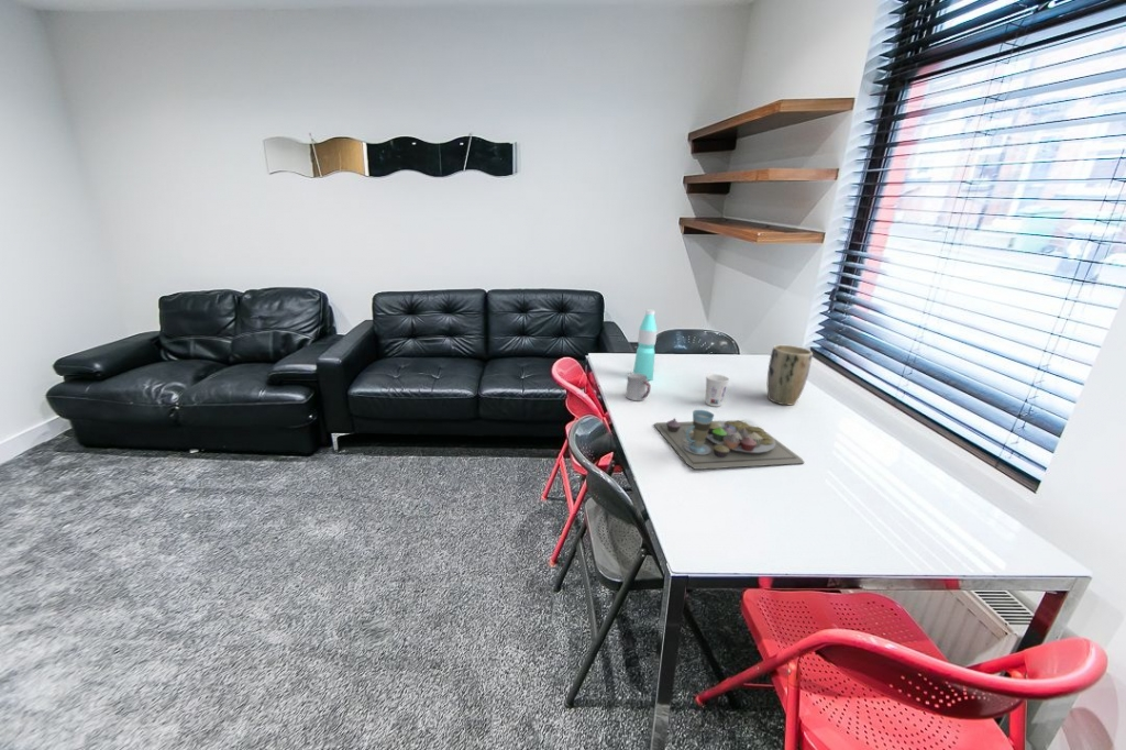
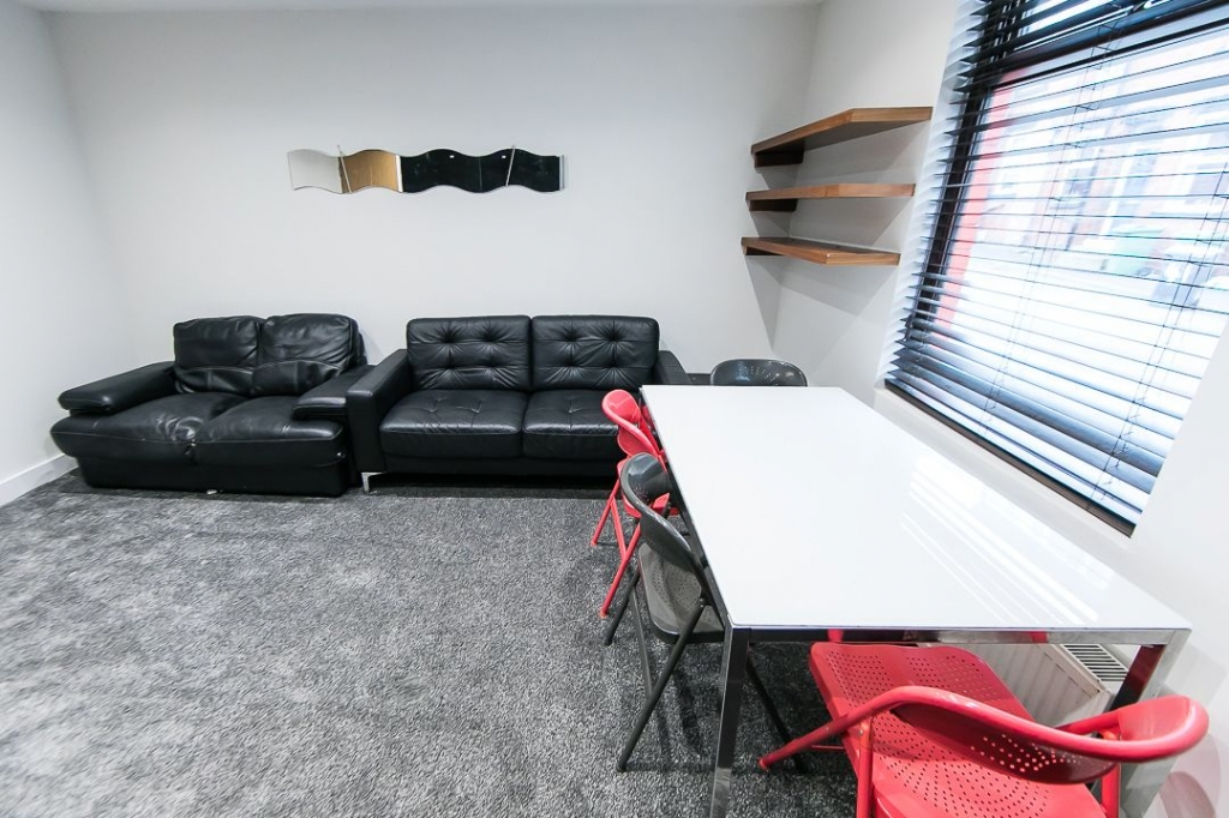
- cup (715, 390)
- water bottle (645, 344)
- plant pot (786, 375)
- cup (639, 387)
- food plate (727, 424)
